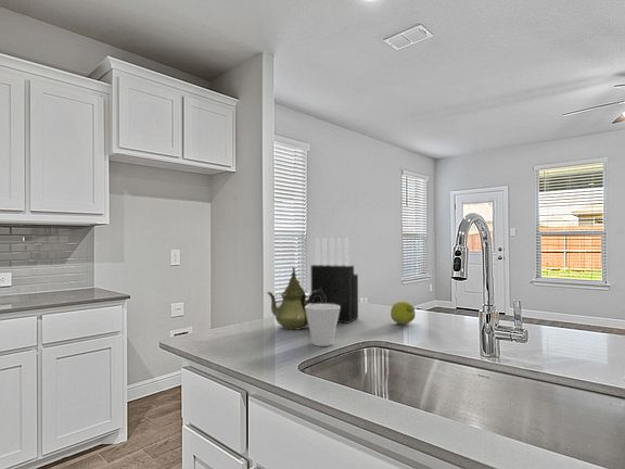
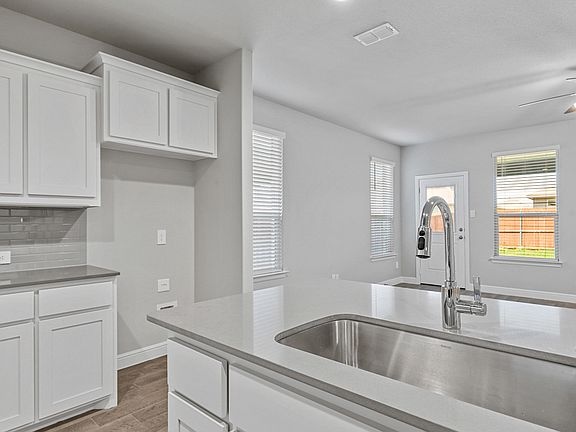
- cup (322, 325)
- knife block (335, 278)
- teapot (295, 296)
- fruit (403, 313)
